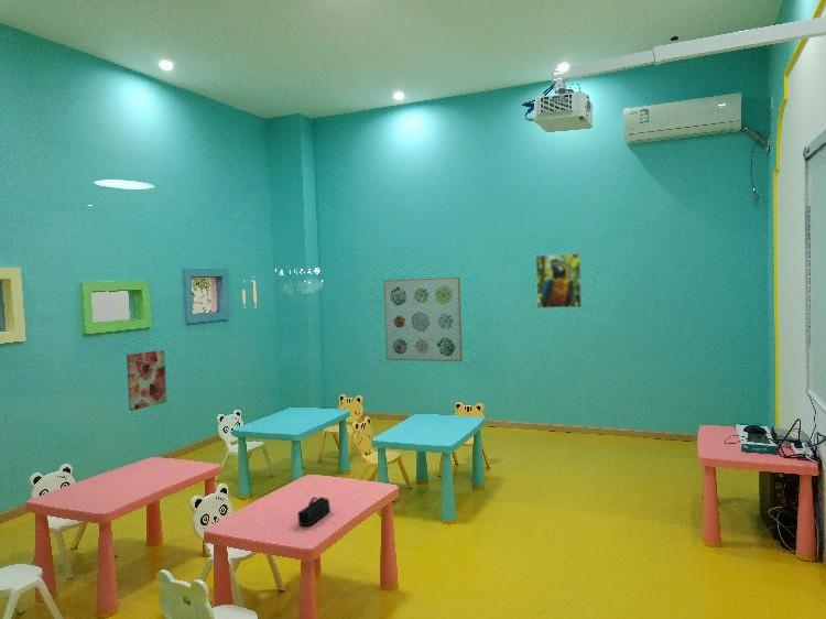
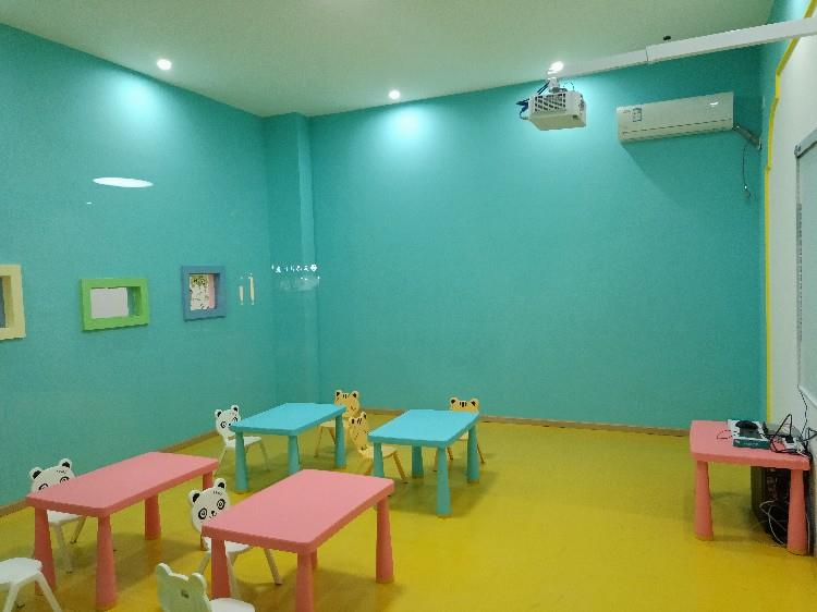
- wall art (422, 319)
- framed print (558, 281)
- pencil case (314, 507)
- wall art (146, 379)
